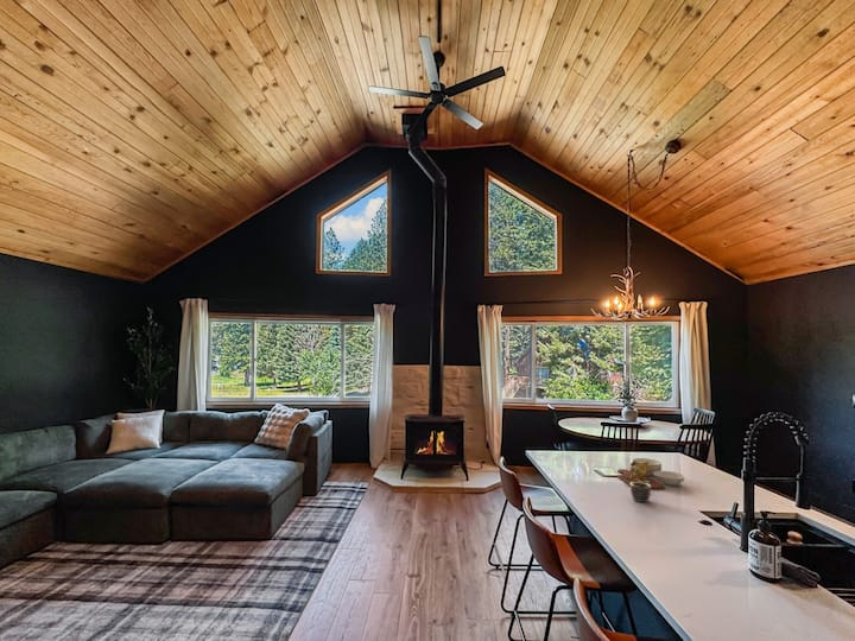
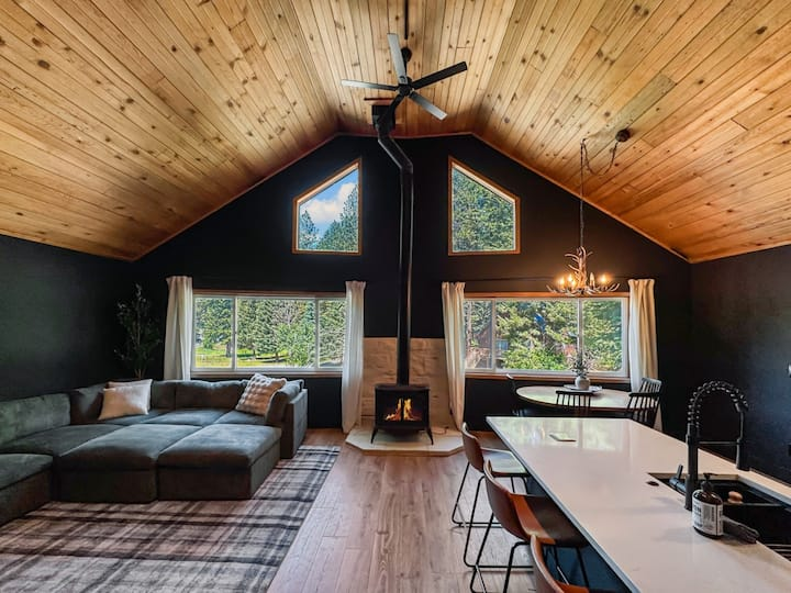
- mug (640, 493)
- cutting board (648, 468)
